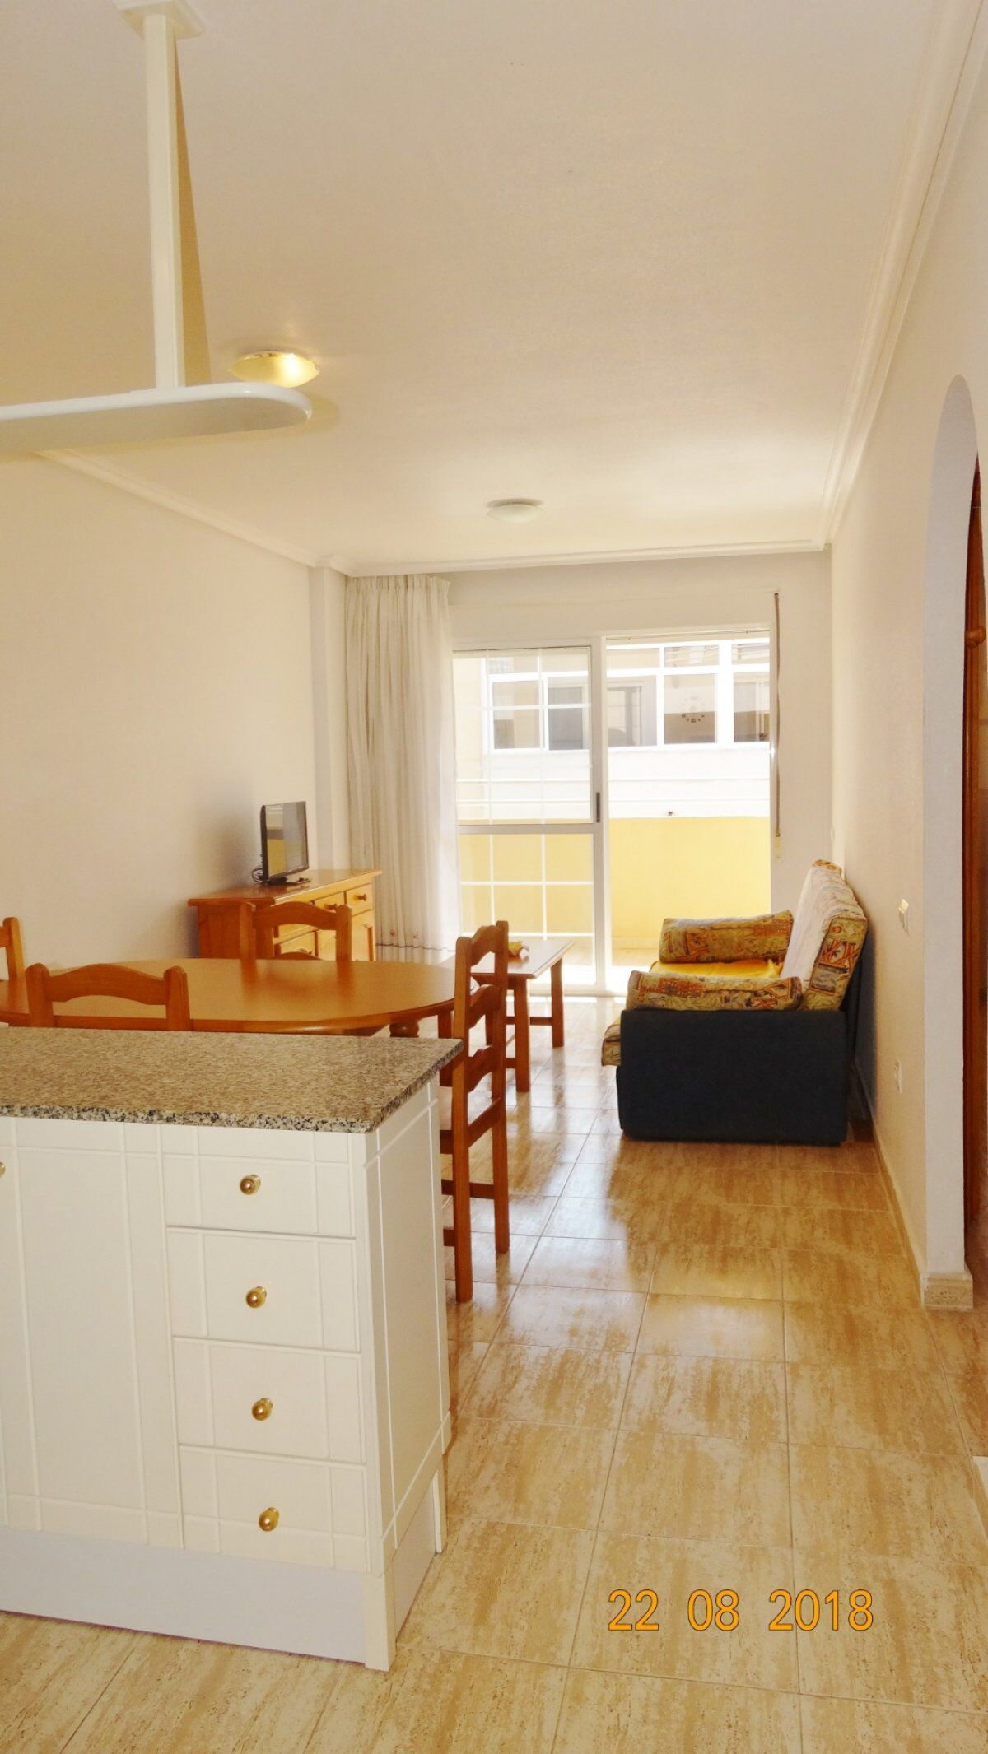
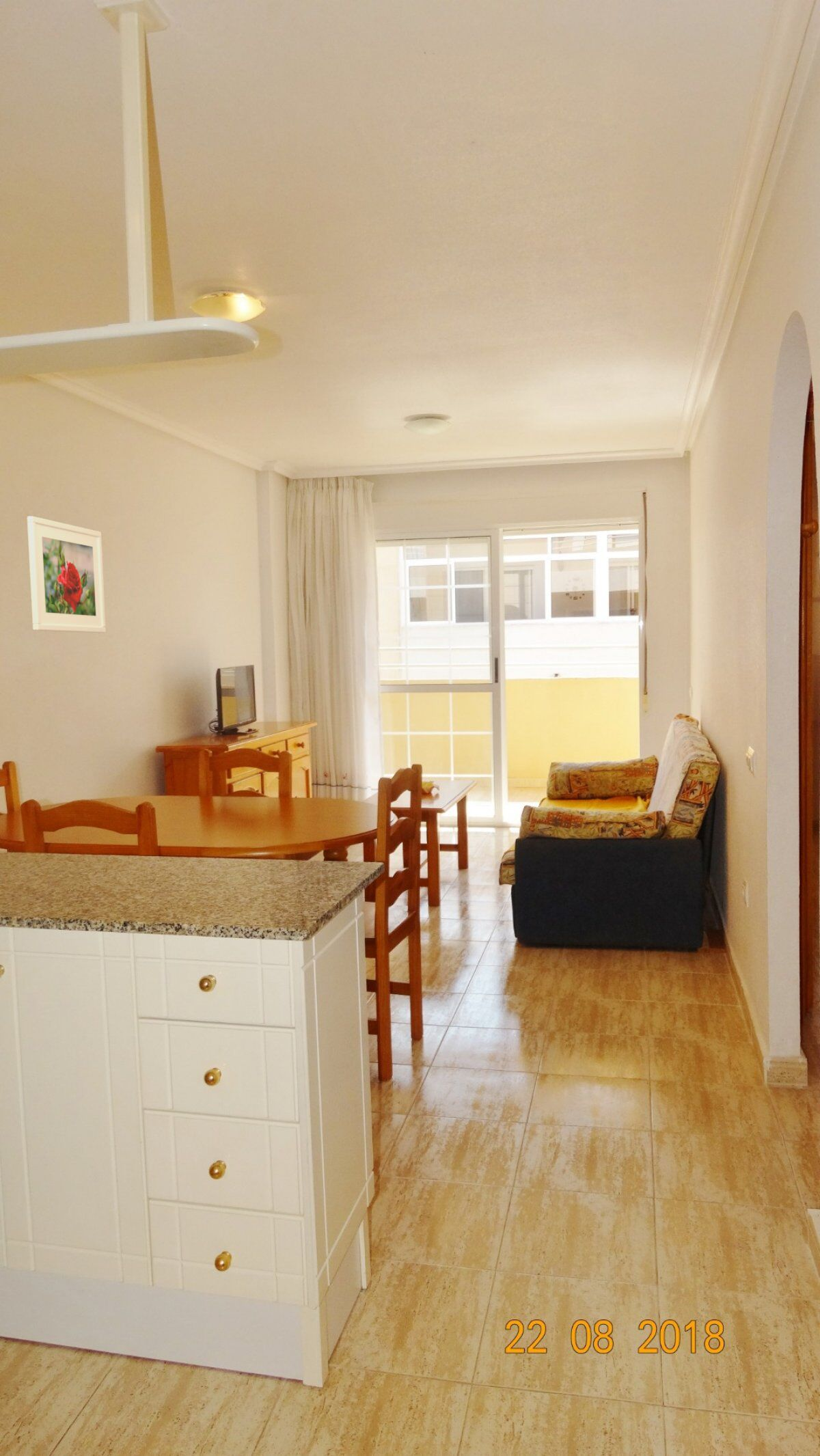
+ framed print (69, 578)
